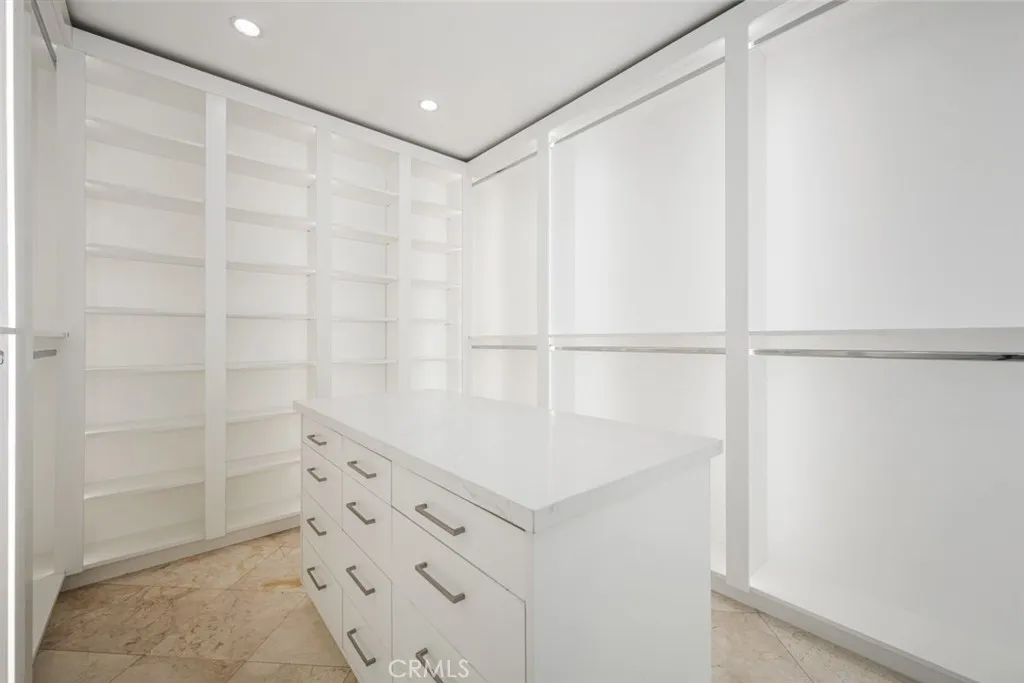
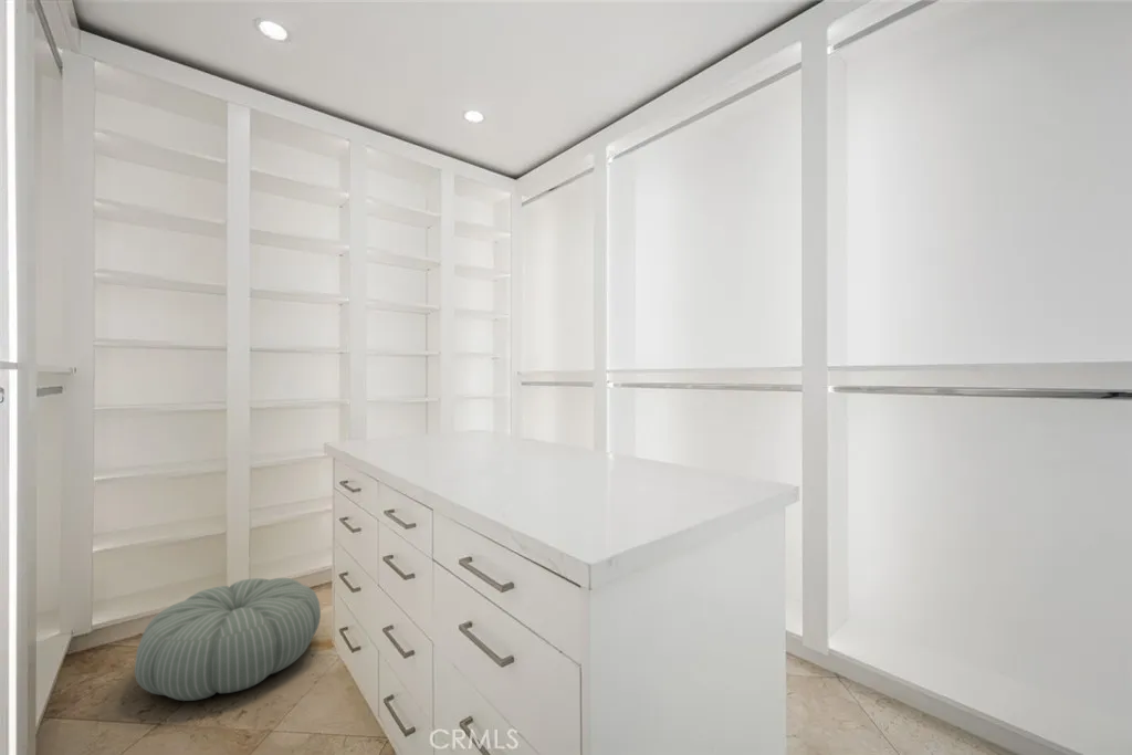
+ pouf (234, 630)
